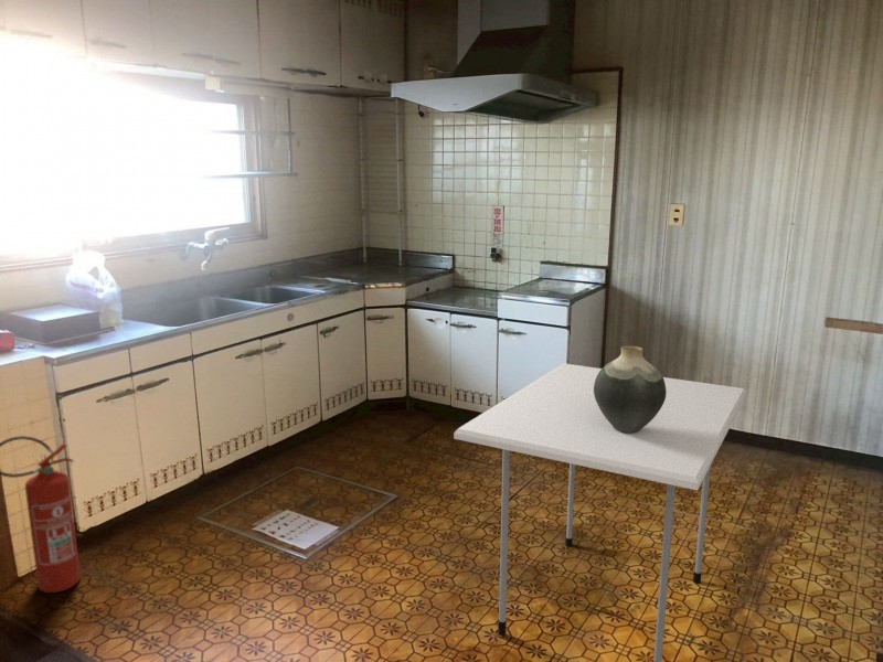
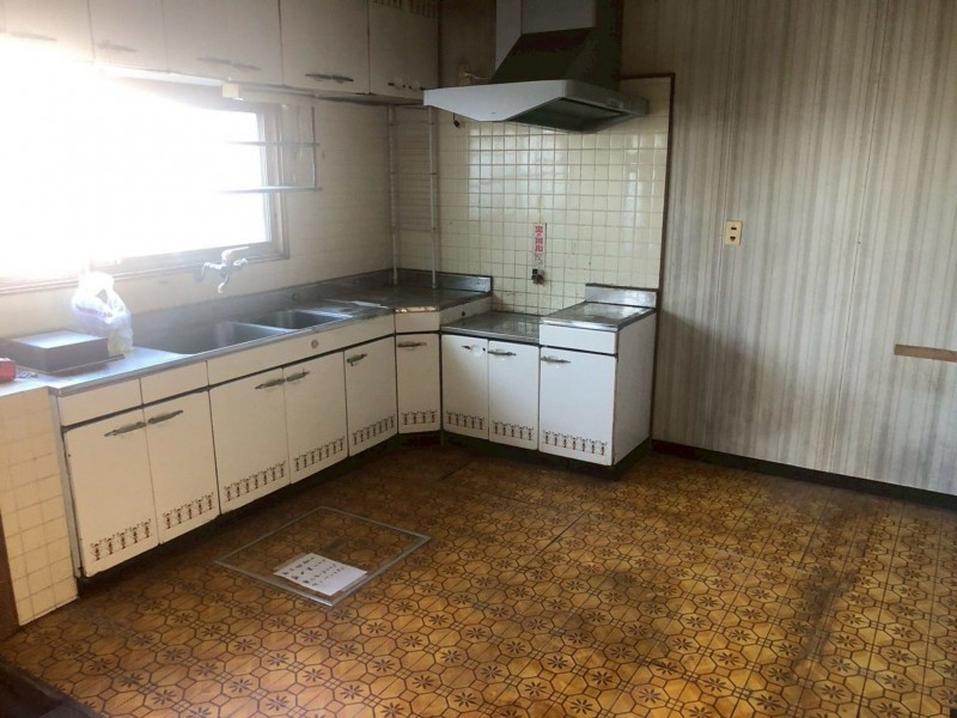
- vase (629, 388)
- dining table (573, 504)
- fire extinguisher (40, 512)
